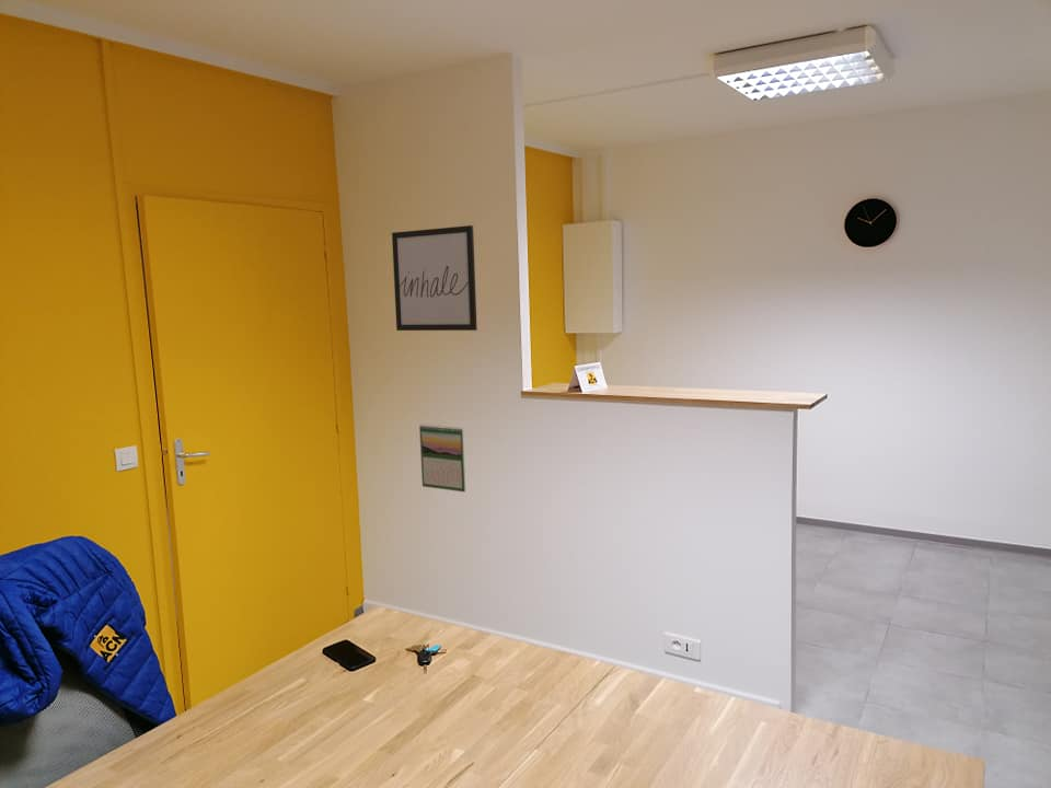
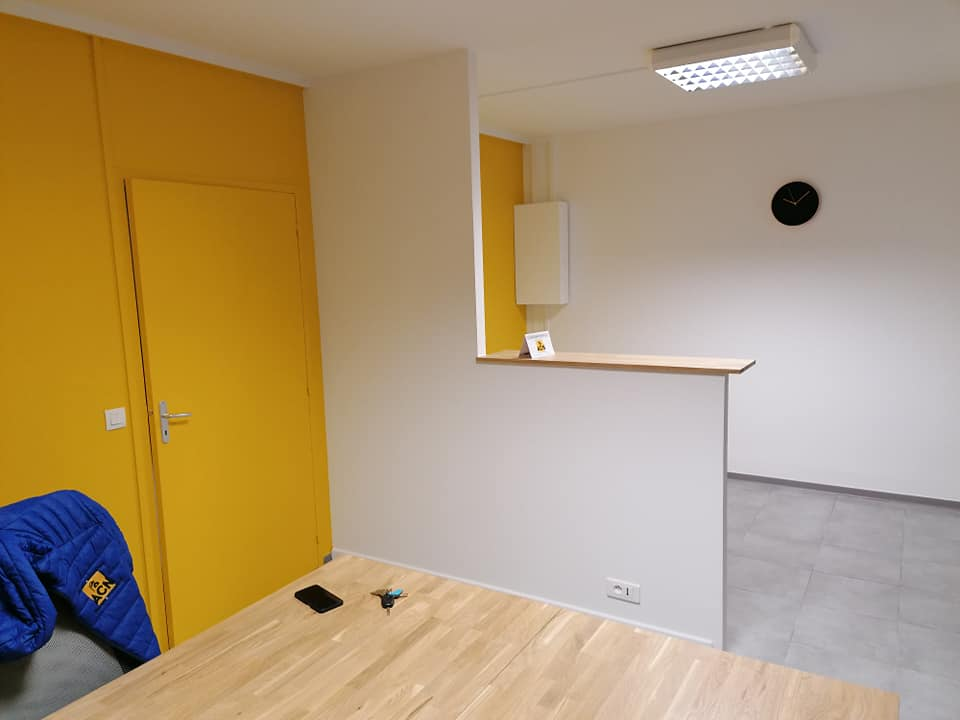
- wall art (432, 280)
- calendar (441, 456)
